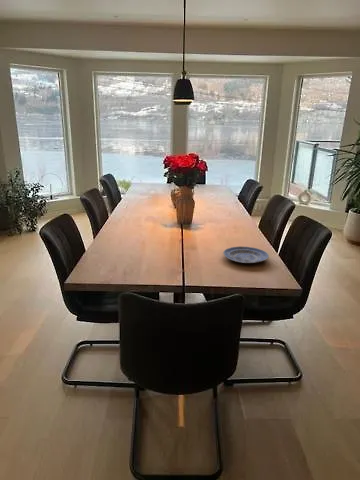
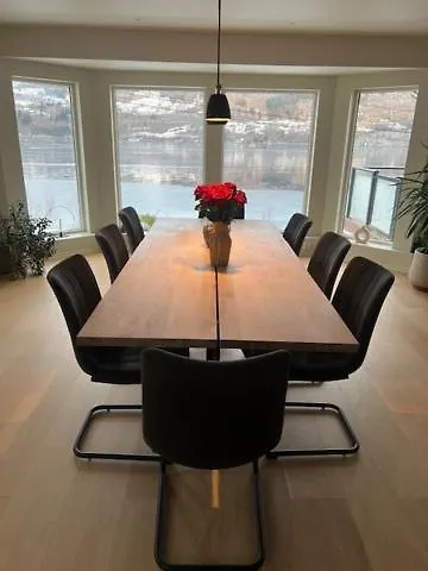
- plate (245, 255)
